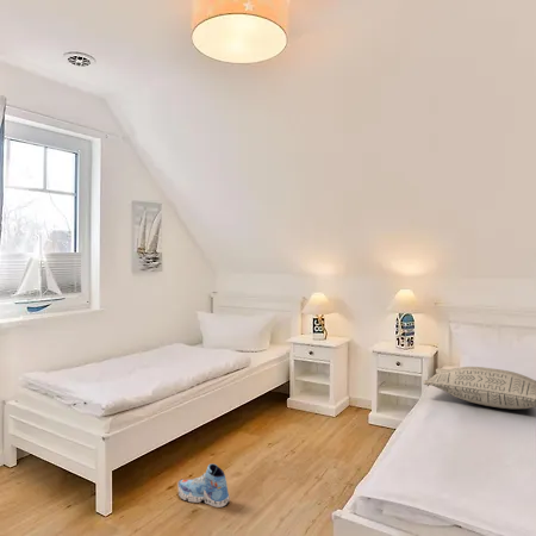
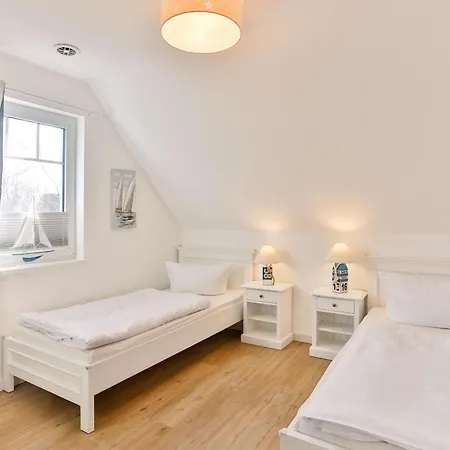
- shoe (202, 480)
- pillow (491, 386)
